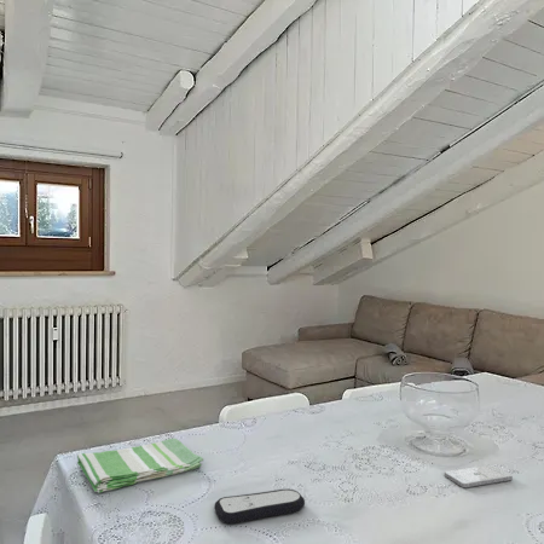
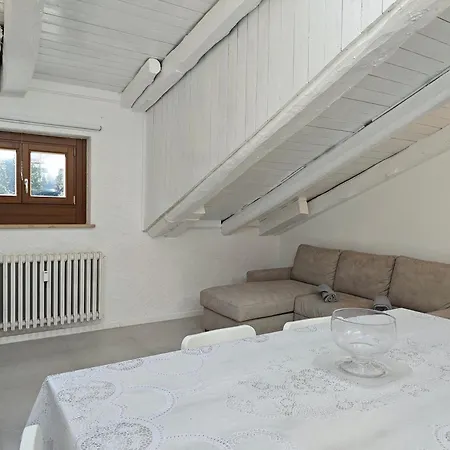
- dish towel (139, 459)
- remote control (260, 504)
- smartphone (478, 475)
